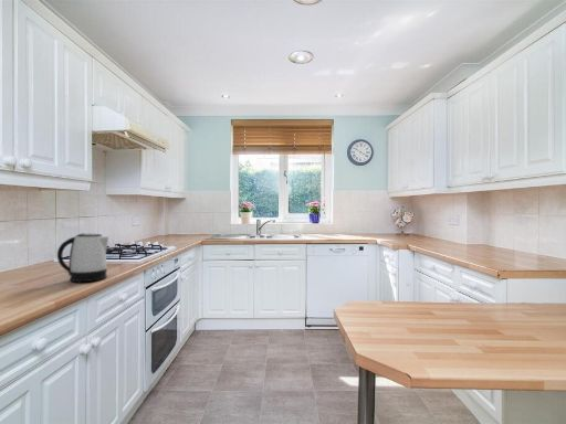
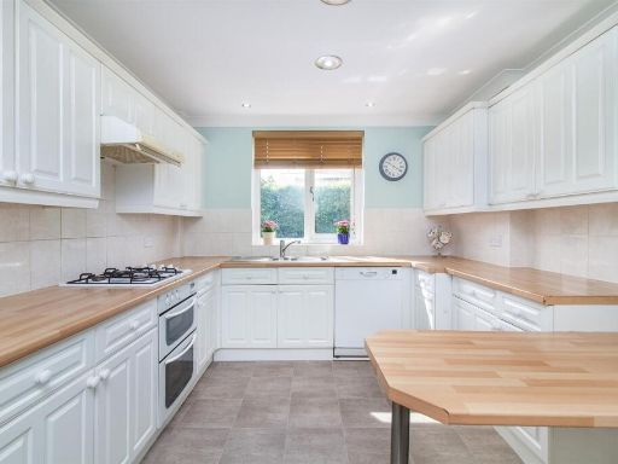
- kettle (83, 256)
